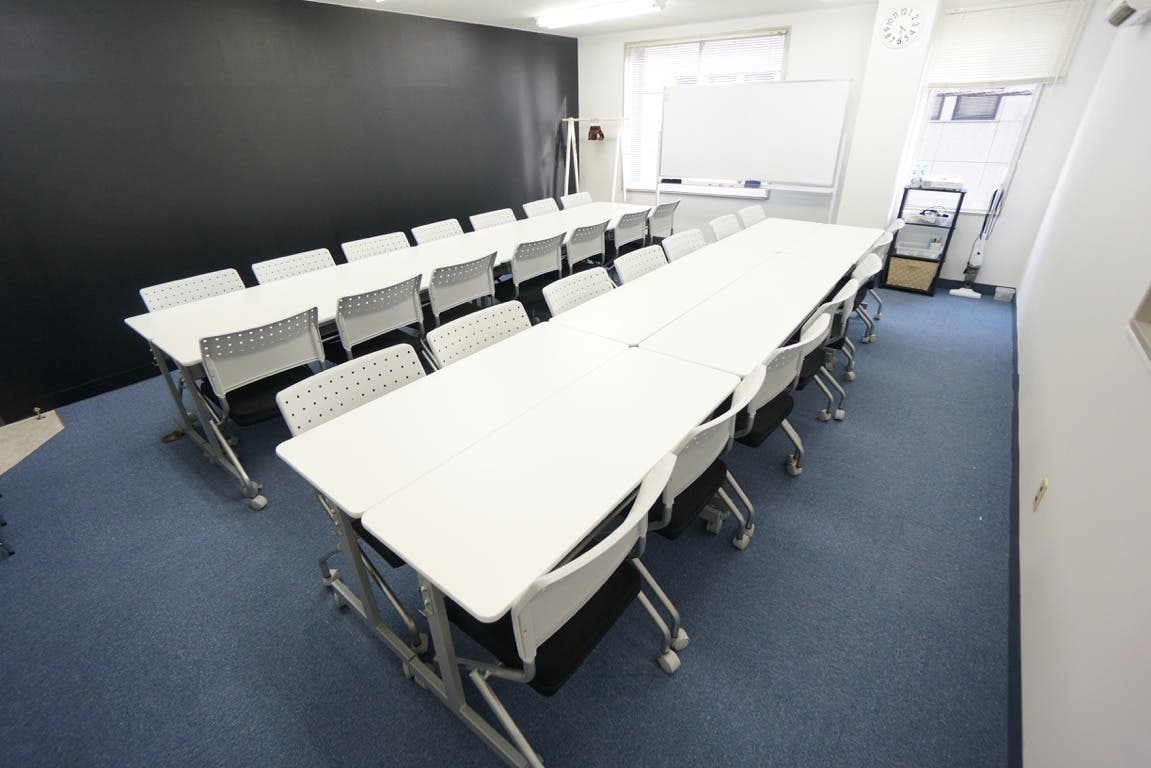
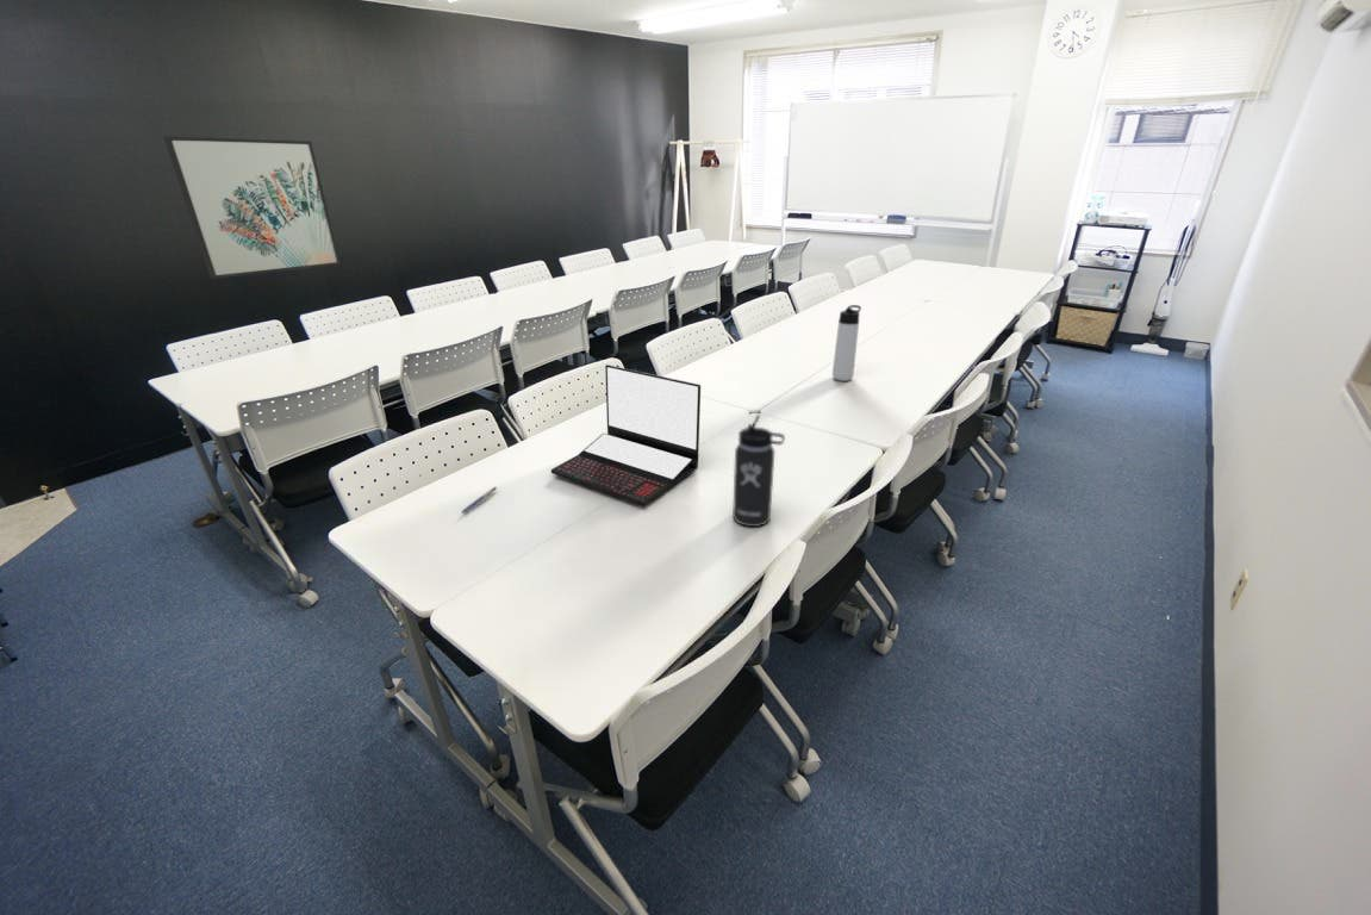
+ laptop (623, 430)
+ thermos bottle (758, 468)
+ pen (479, 499)
+ wall art (262, 207)
+ thermos bottle (847, 343)
